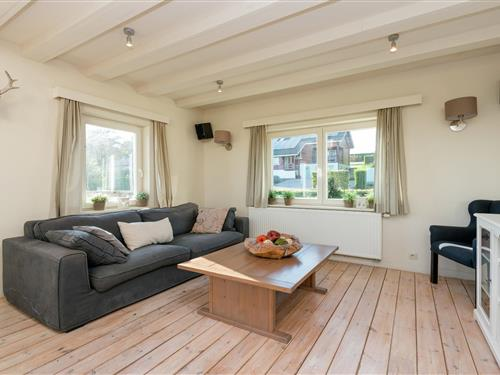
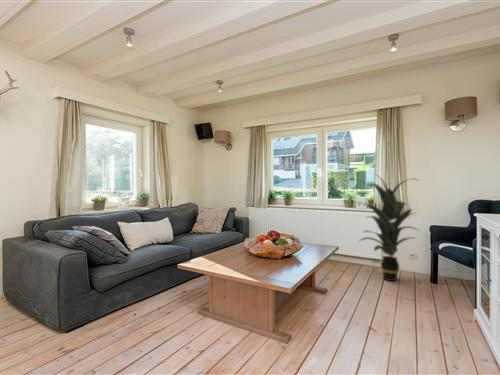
+ indoor plant (385, 225)
